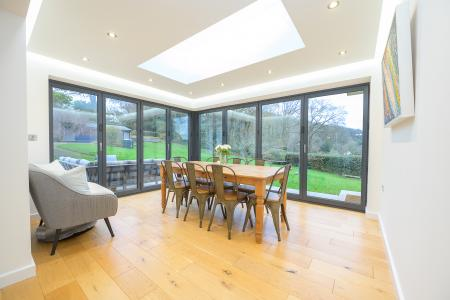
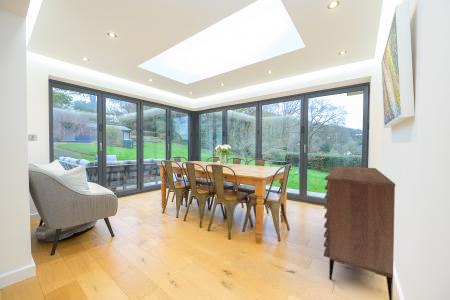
+ sideboard (354, 212)
